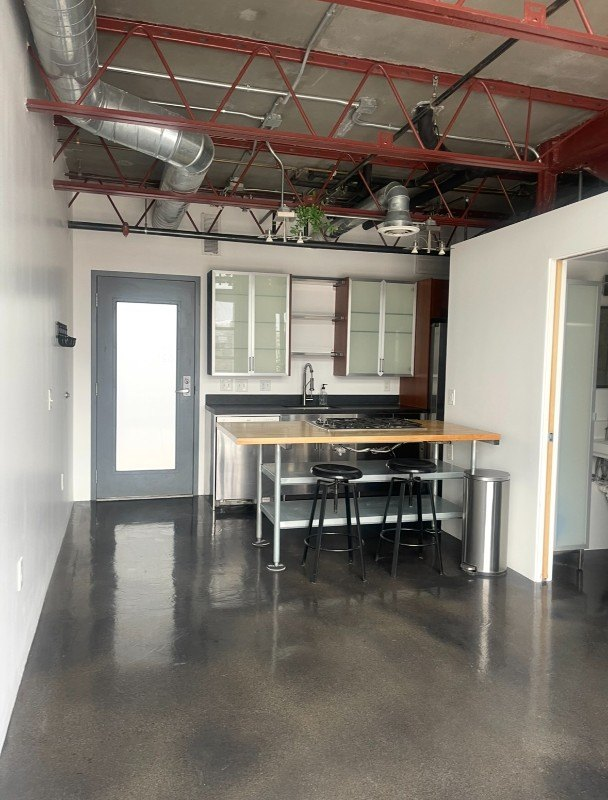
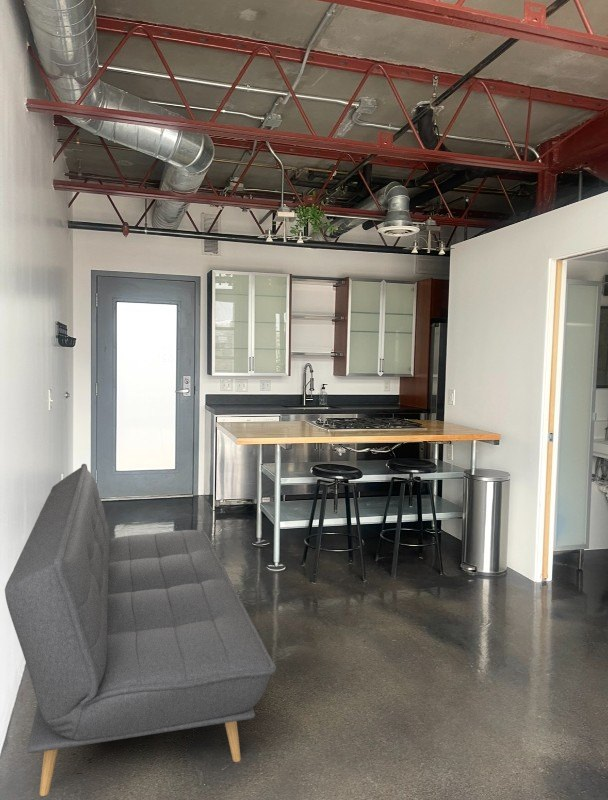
+ sofa (138, 580)
